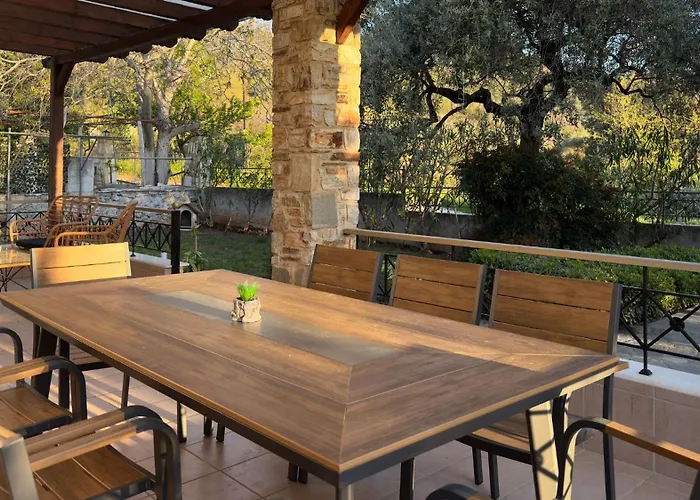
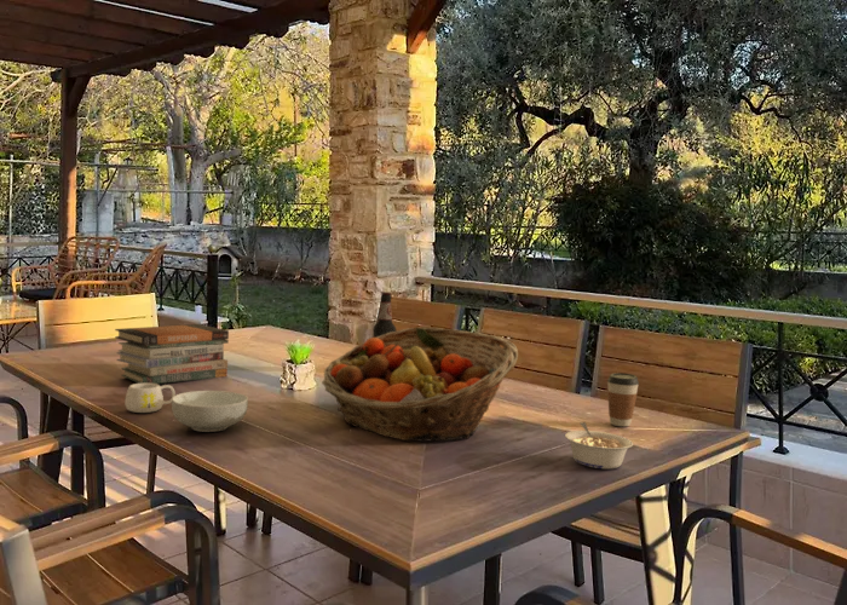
+ book stack (172, 352)
+ mug (150, 397)
+ legume (595, 446)
+ fruit basket (417, 379)
+ cereal bowl (209, 413)
+ bottle (384, 332)
+ coffee cup (621, 399)
